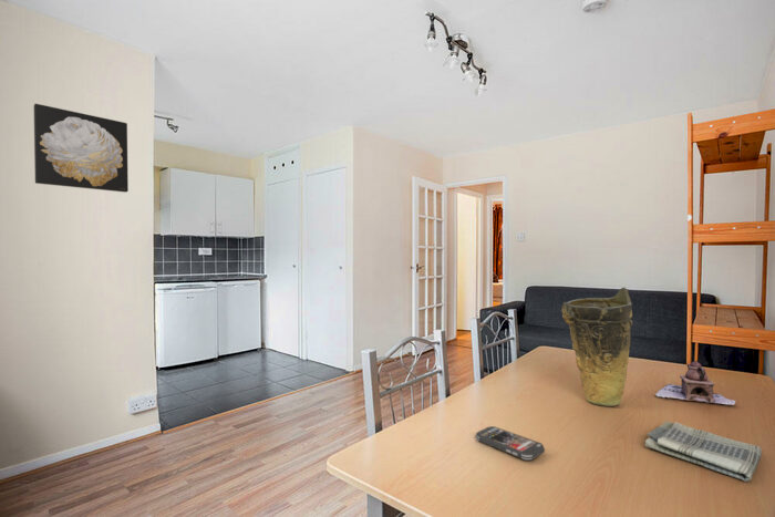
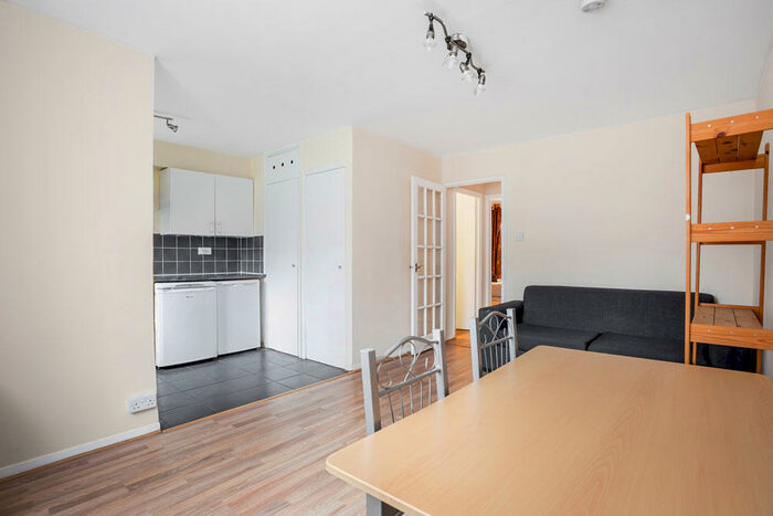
- dish towel (701, 444)
- smartphone (508, 442)
- wall art (83, 151)
- vase (597, 344)
- teapot (695, 379)
